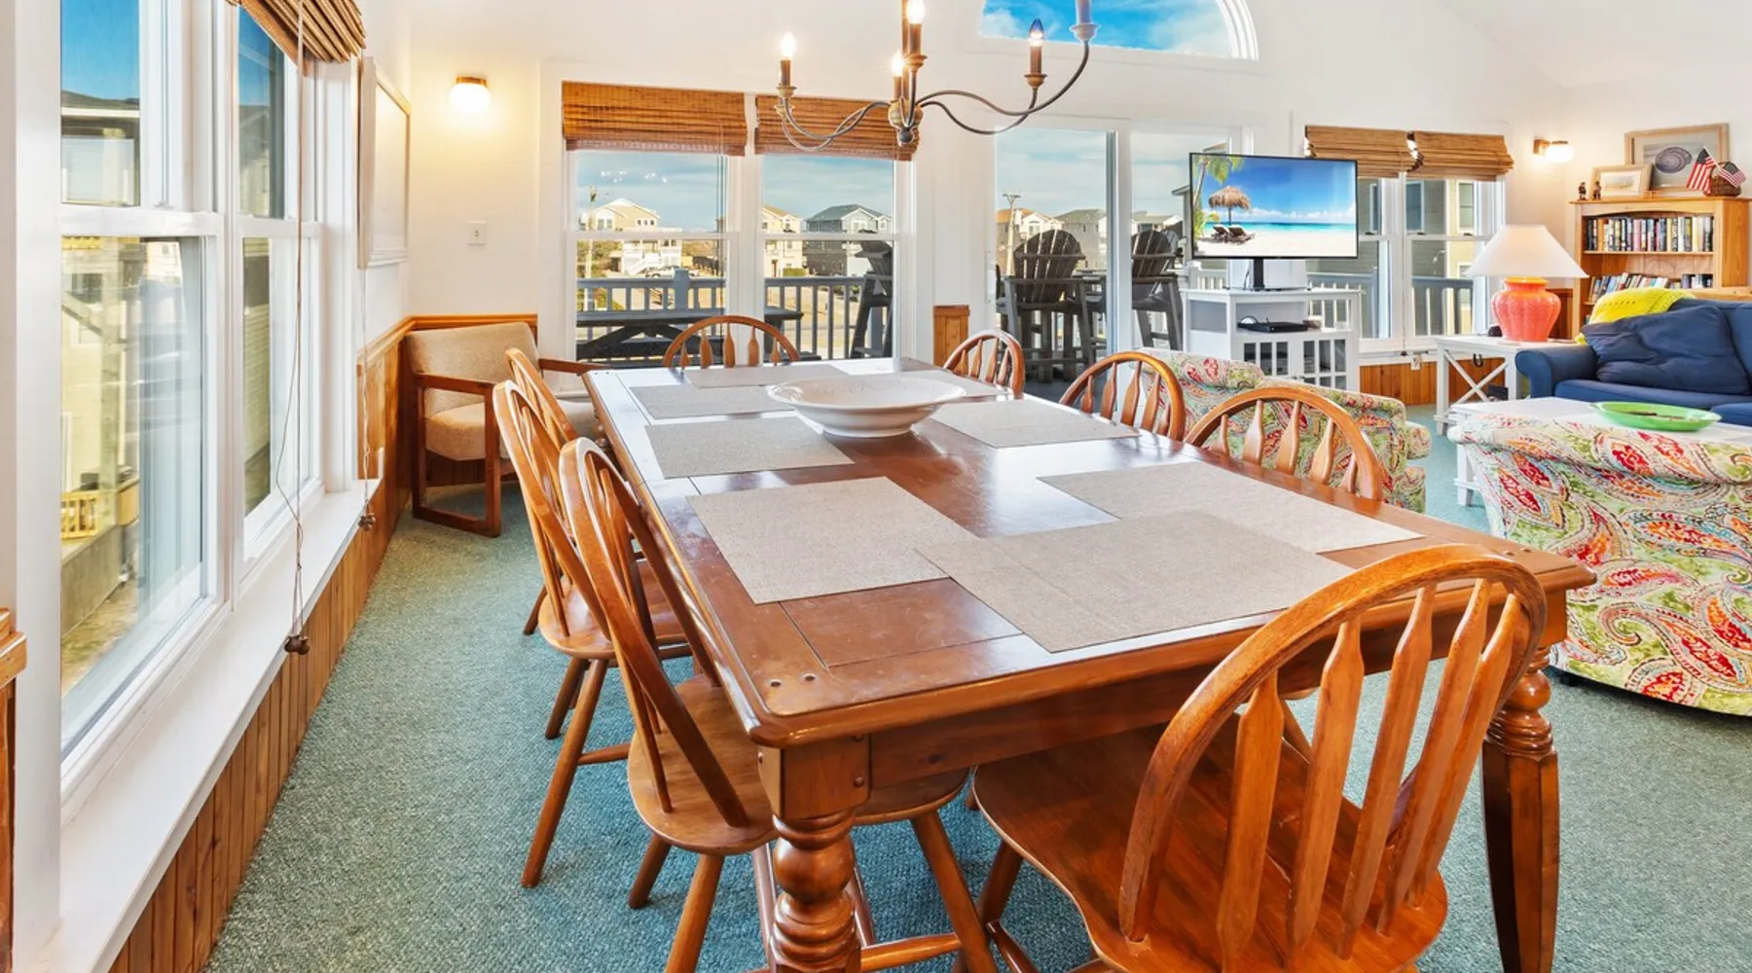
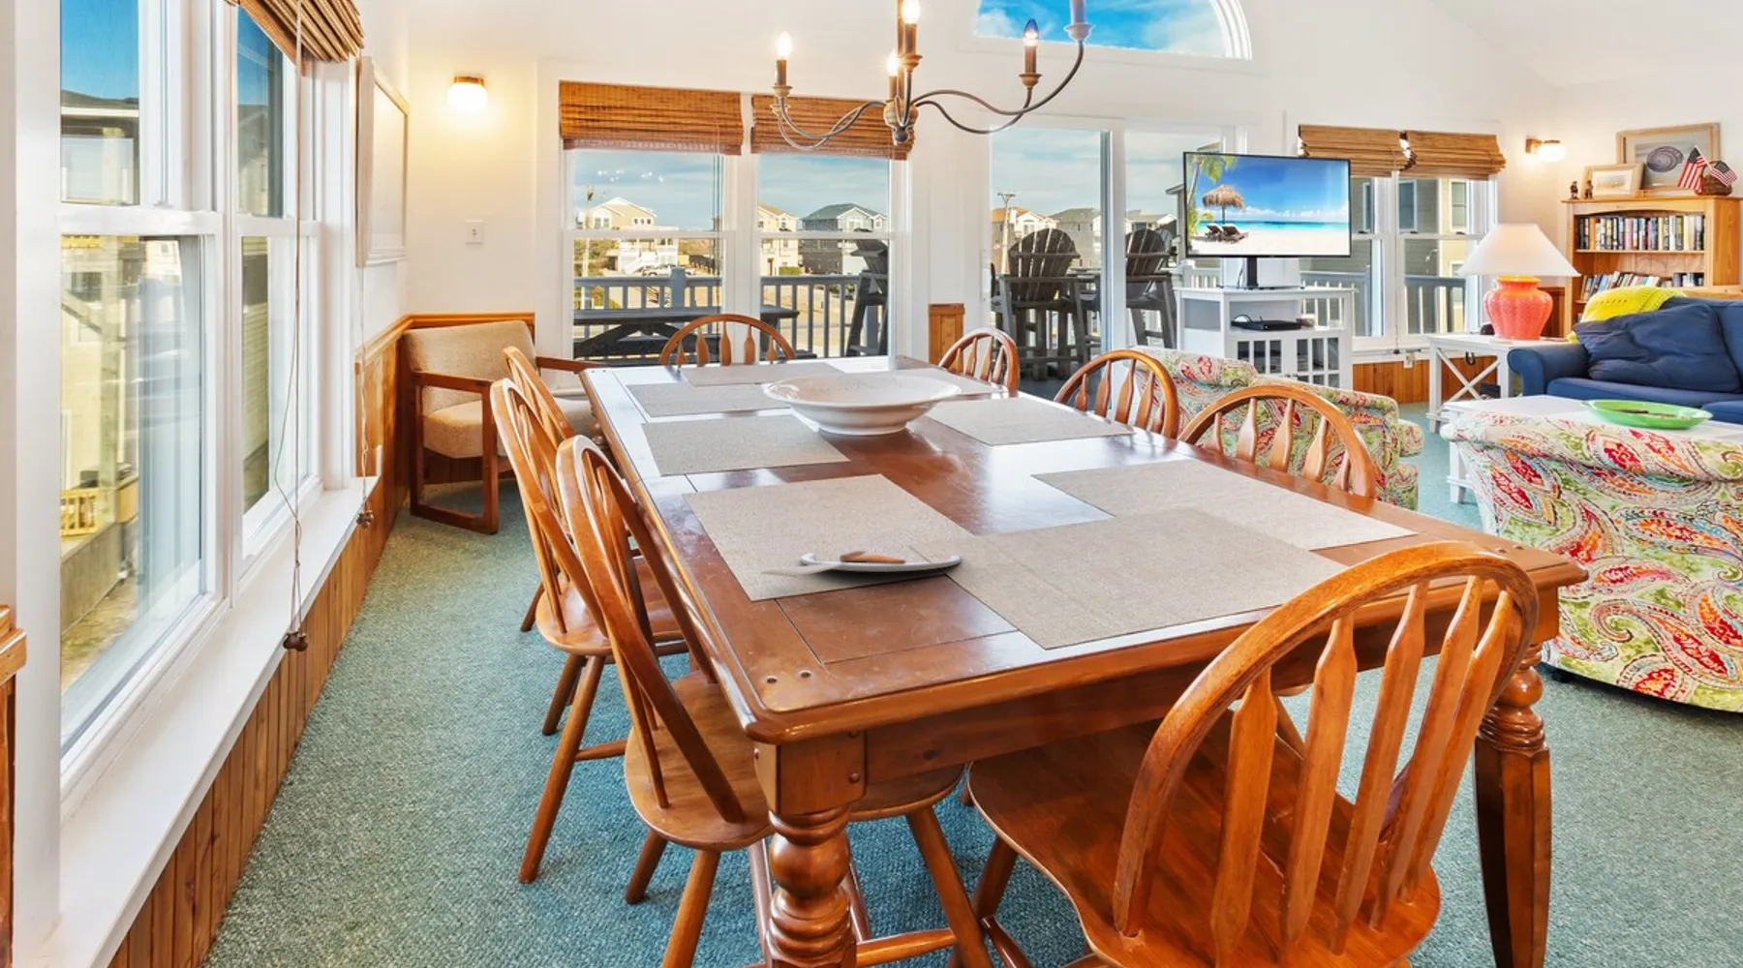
+ dinner plate (860, 560)
